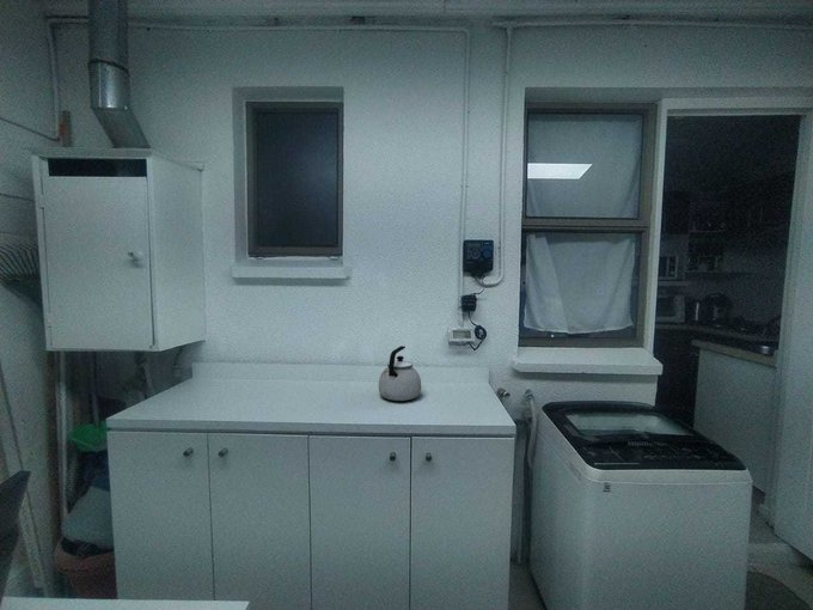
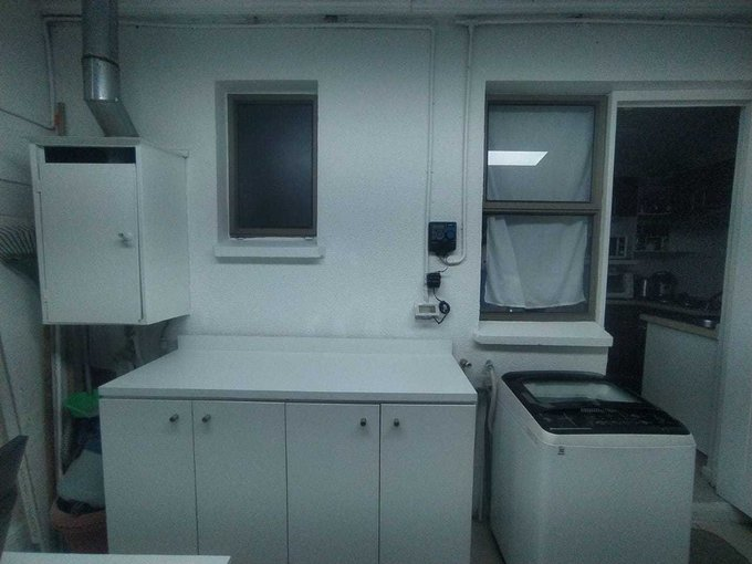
- kettle (399, 371)
